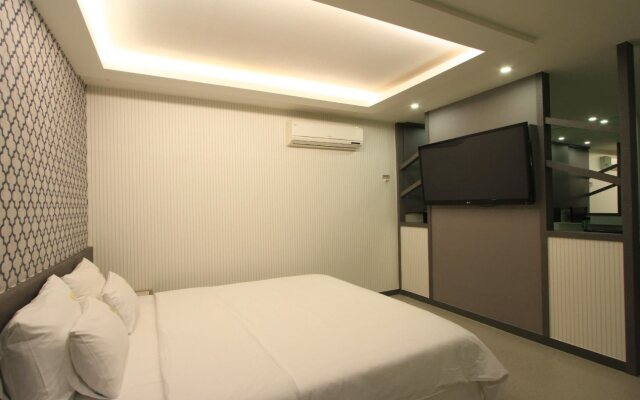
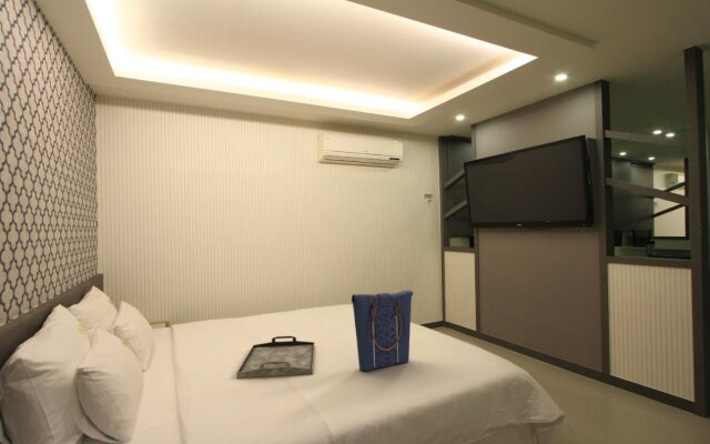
+ serving tray (280, 353)
+ tote bag (383, 327)
